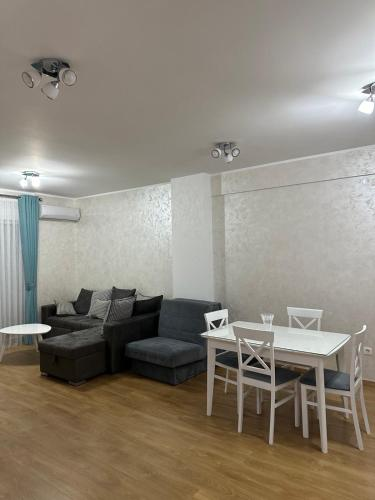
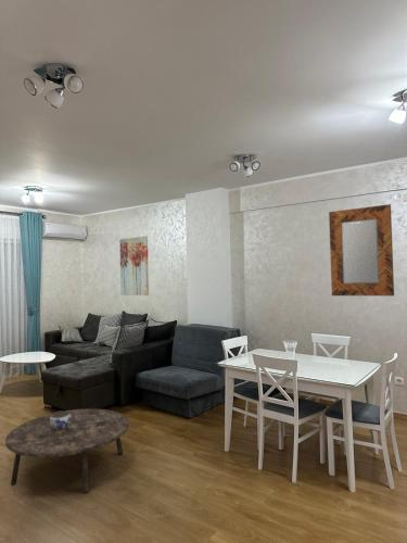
+ wall art (133, 266)
+ jar (60, 419)
+ coffee table (71, 447)
+ home mirror (359, 252)
